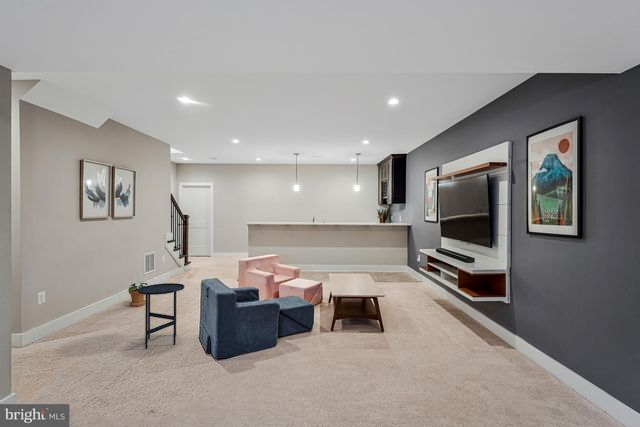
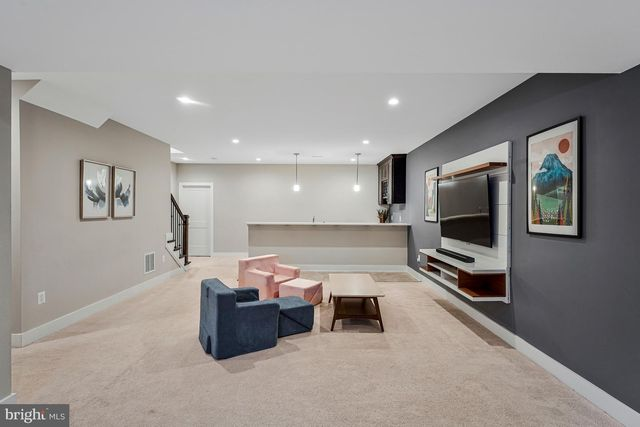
- potted plant (135, 294)
- side table (161, 314)
